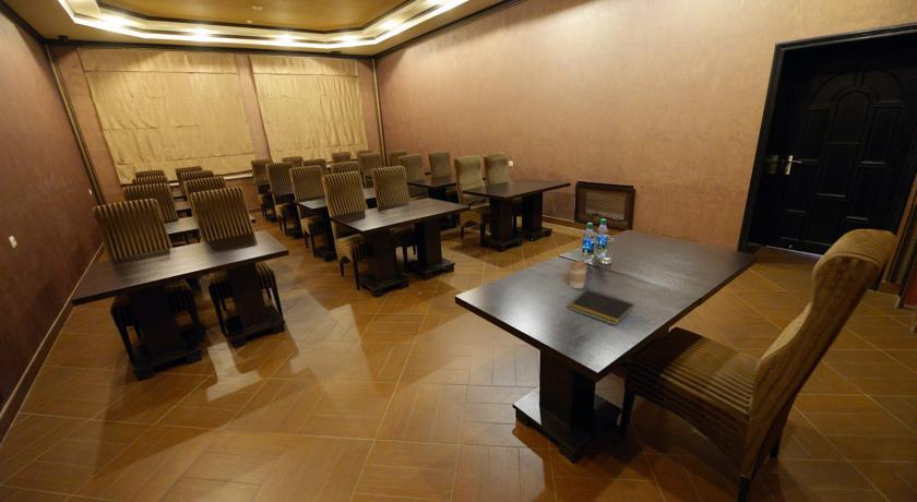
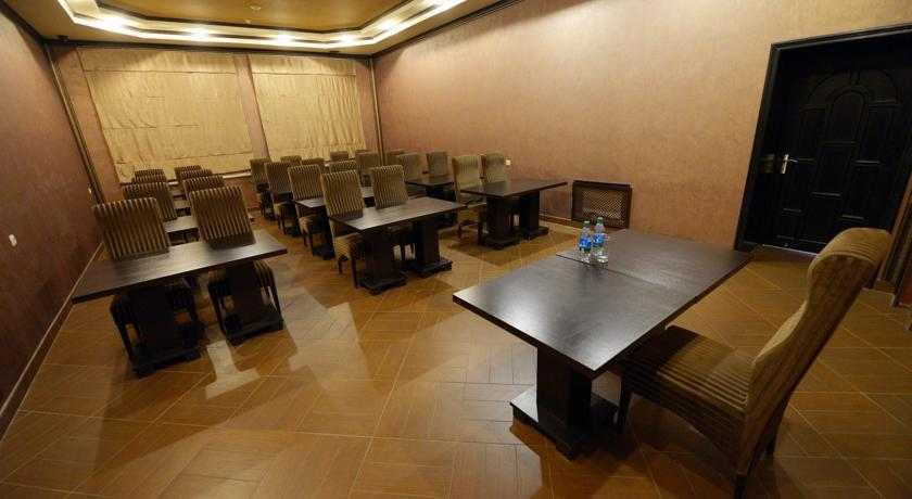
- coffee cup (577, 274)
- notepad (599, 306)
